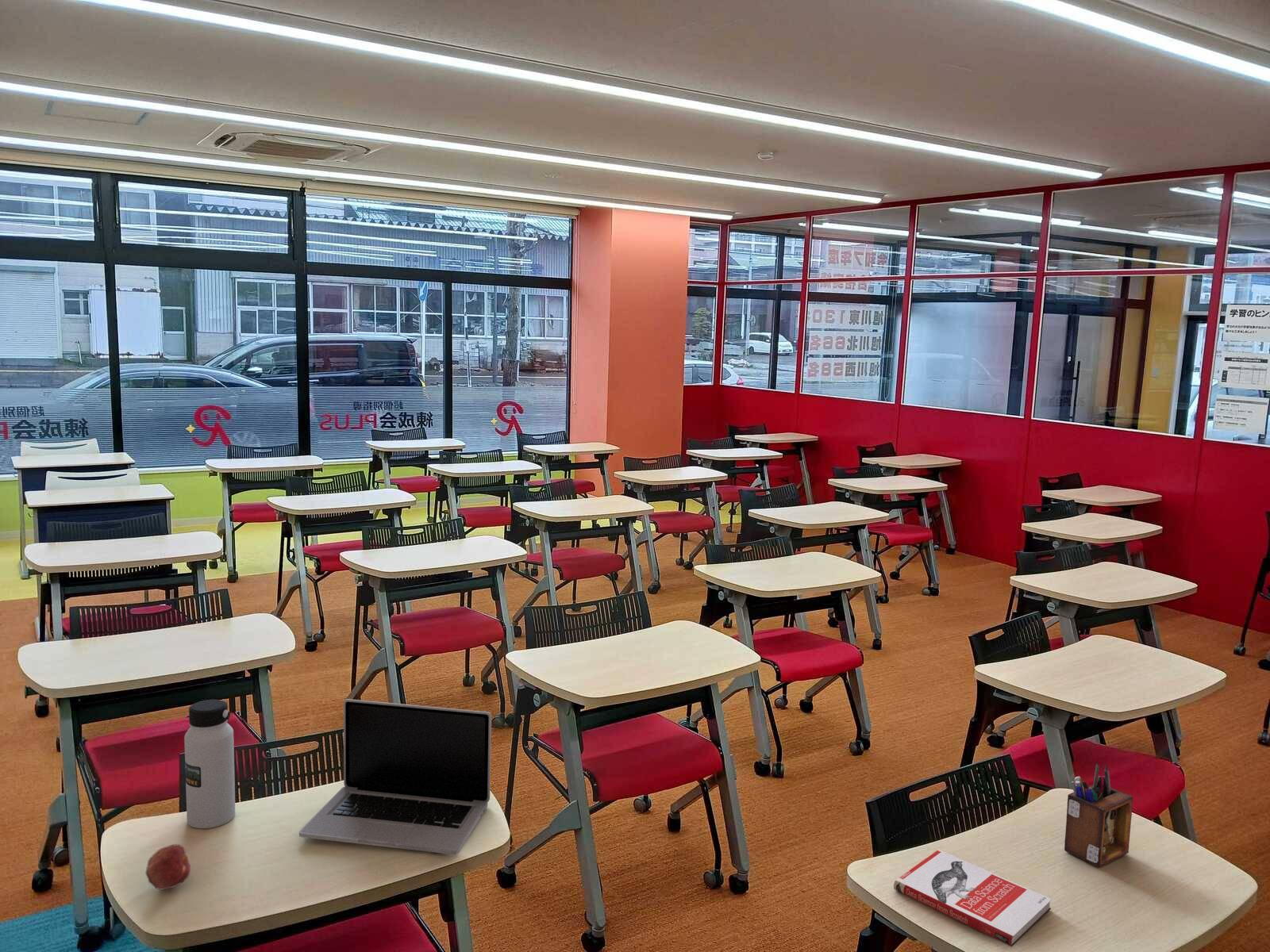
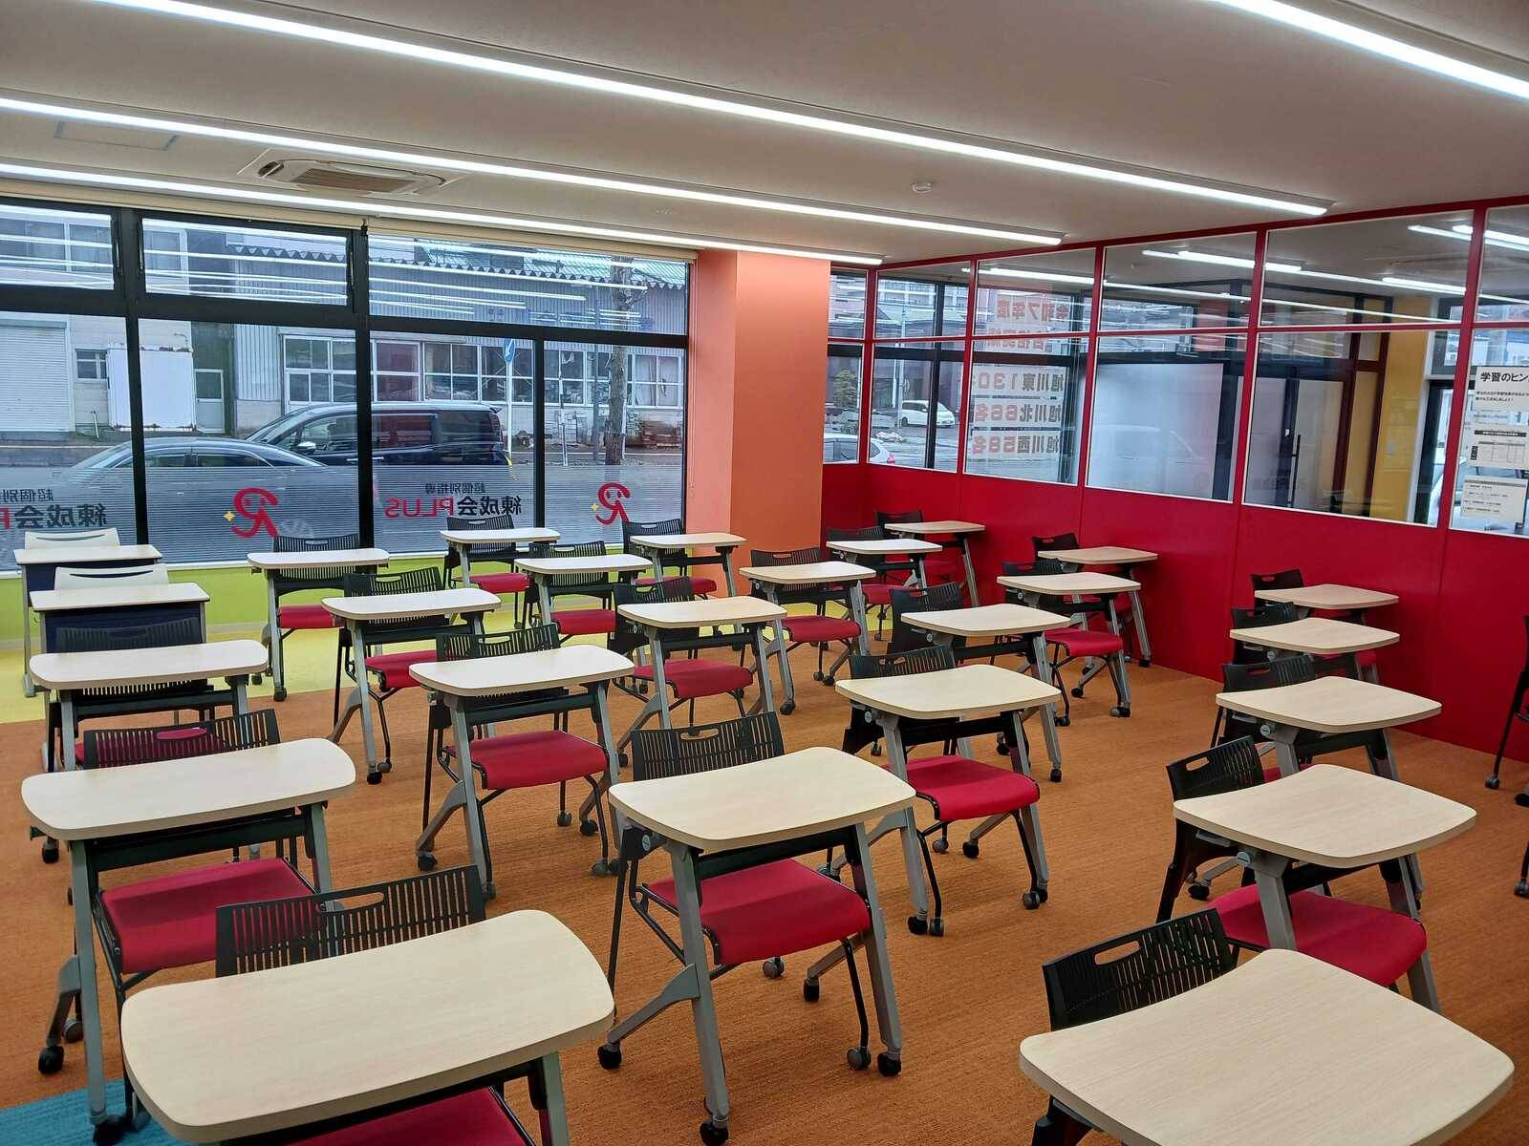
- desk organizer (1099, 813)
- apple (167, 866)
- book (972, 894)
- laptop (398, 774)
- water bottle (210, 762)
